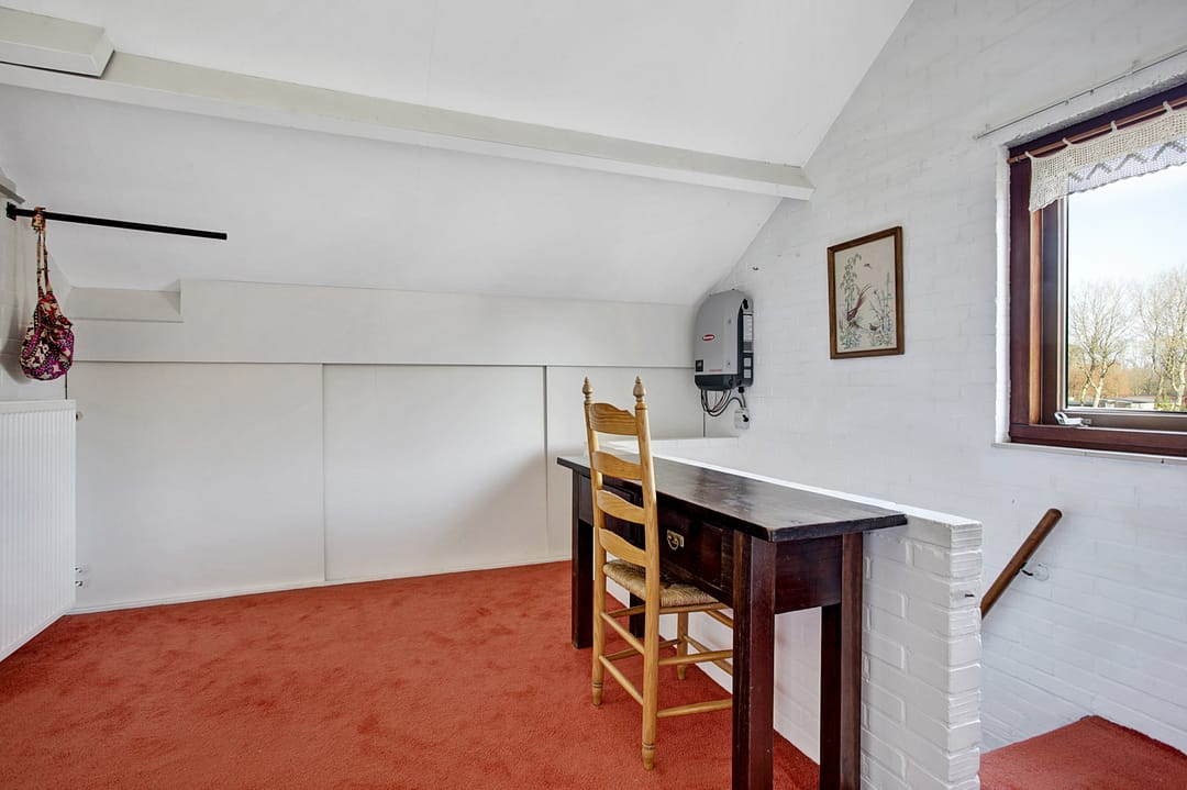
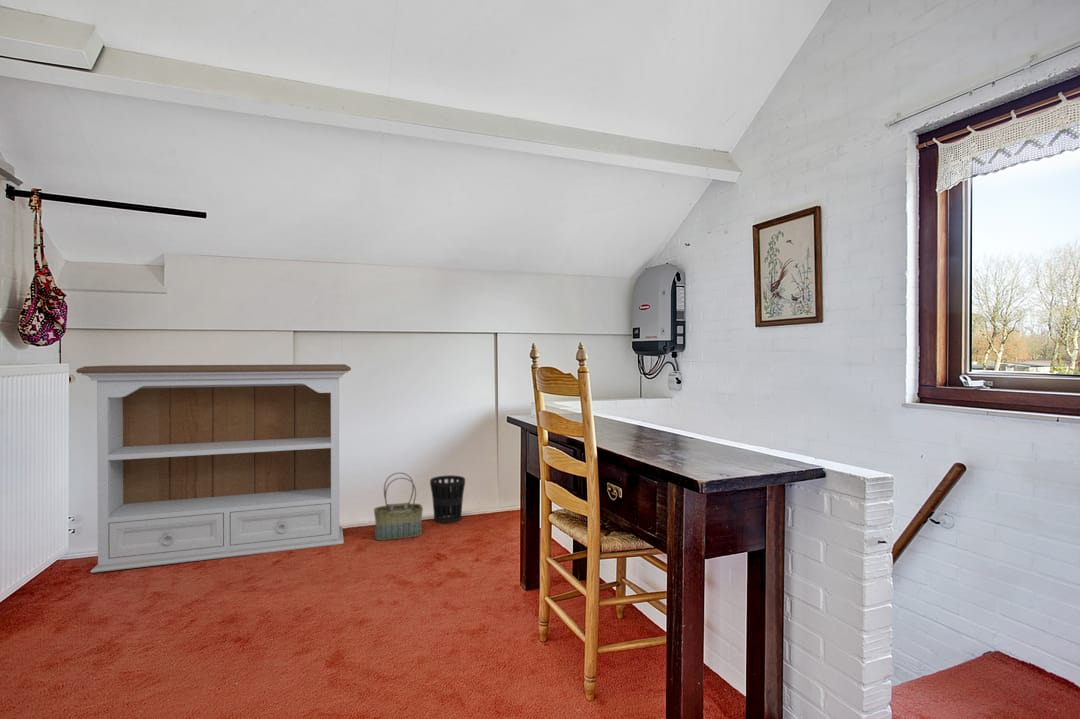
+ wastebasket (447, 499)
+ basket (398, 505)
+ bookshelf (229, 457)
